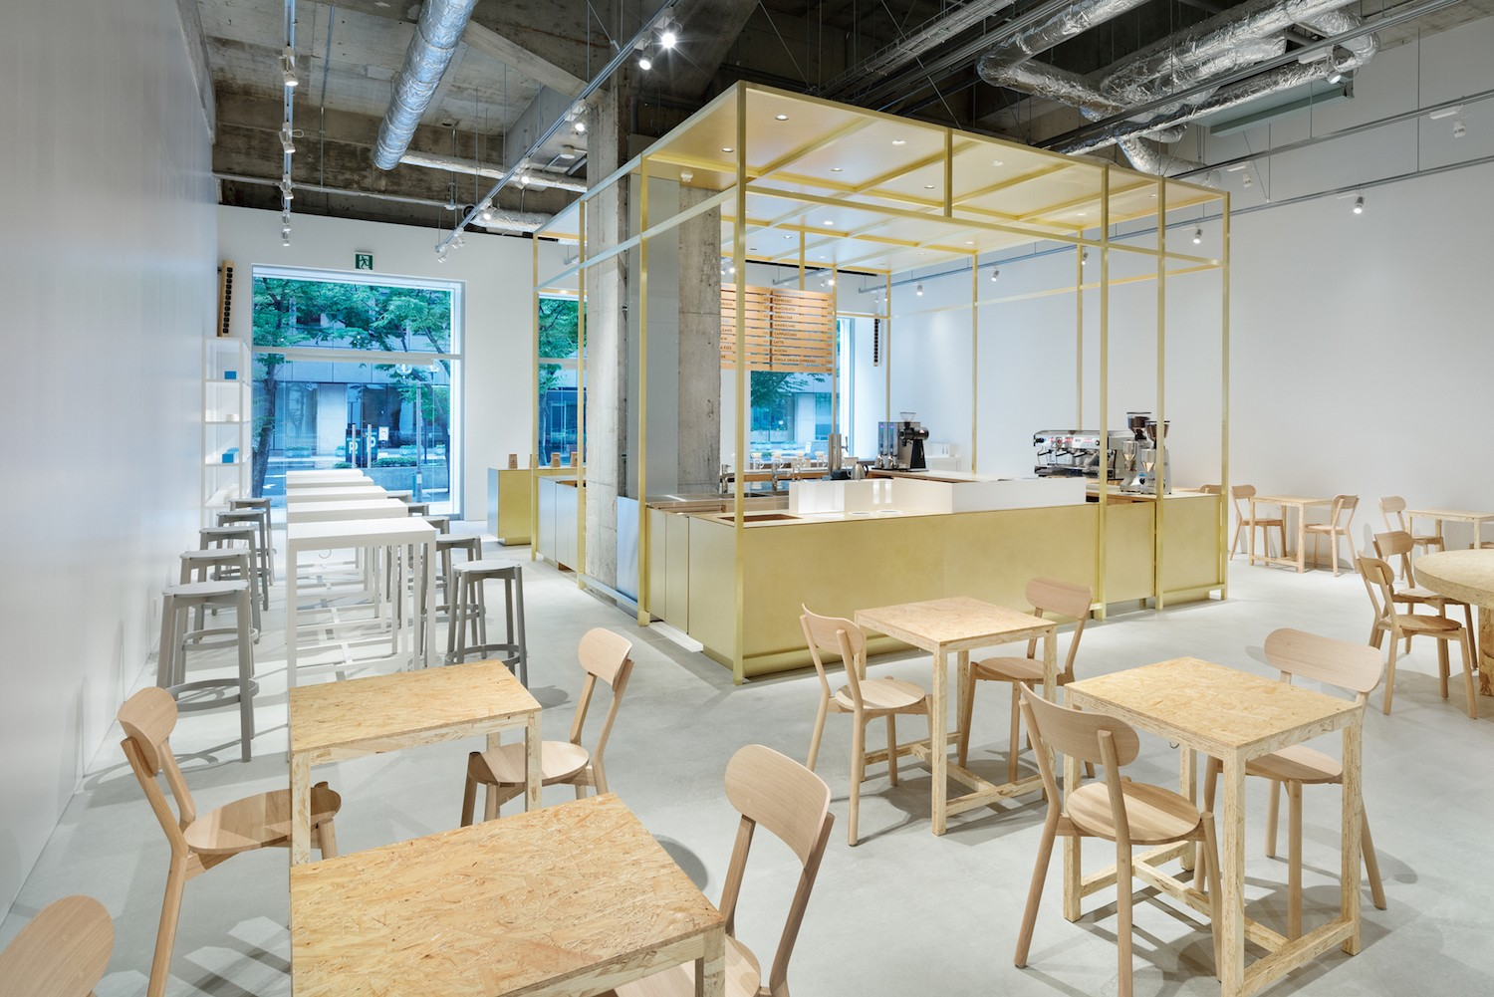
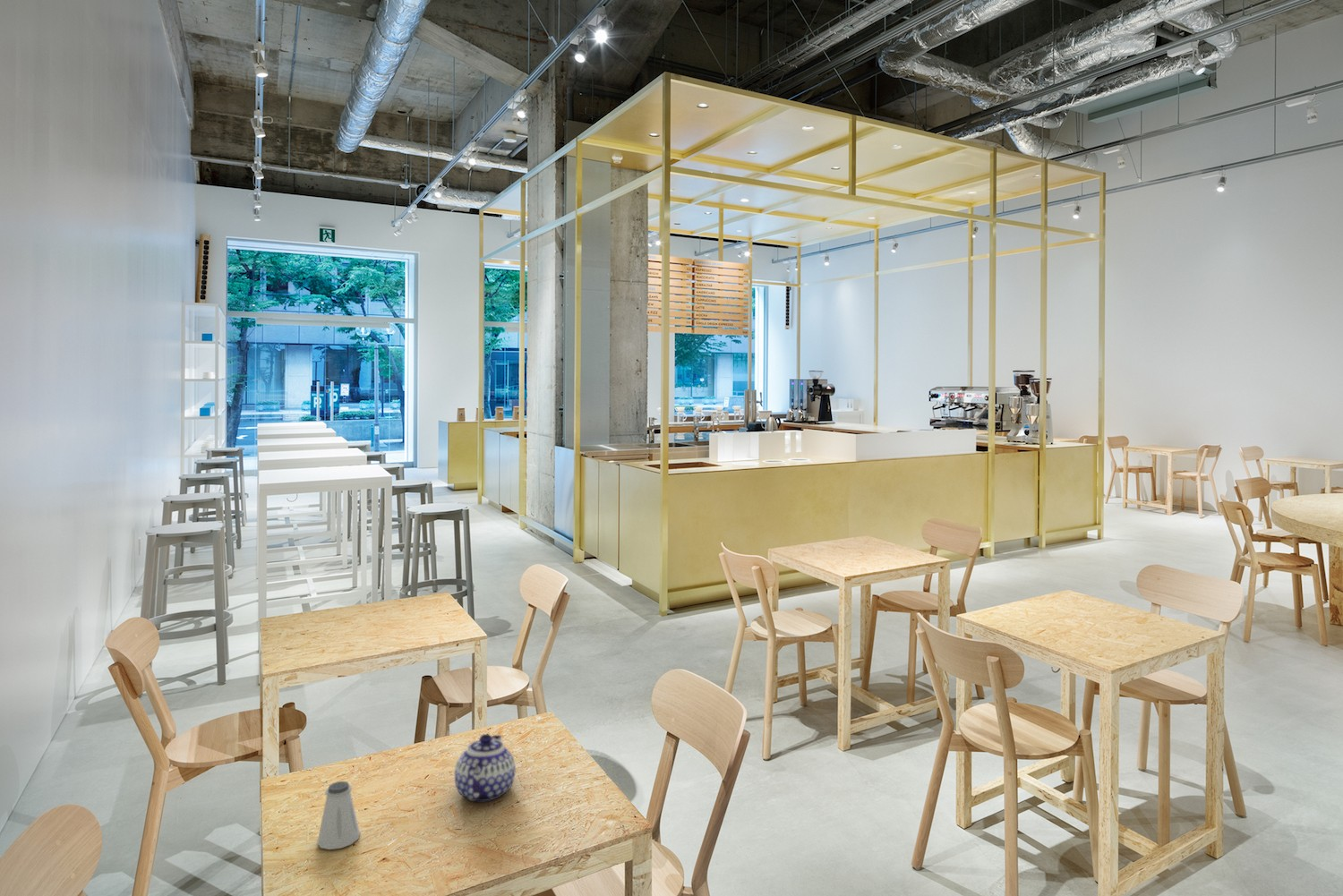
+ teapot (484, 764)
+ saltshaker (338, 812)
